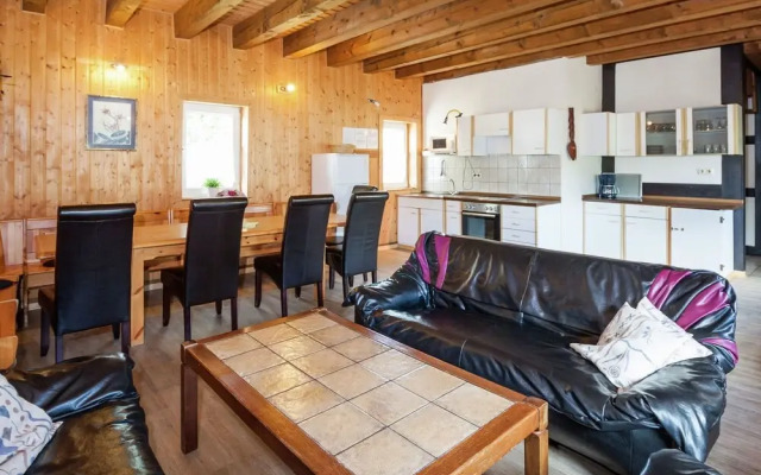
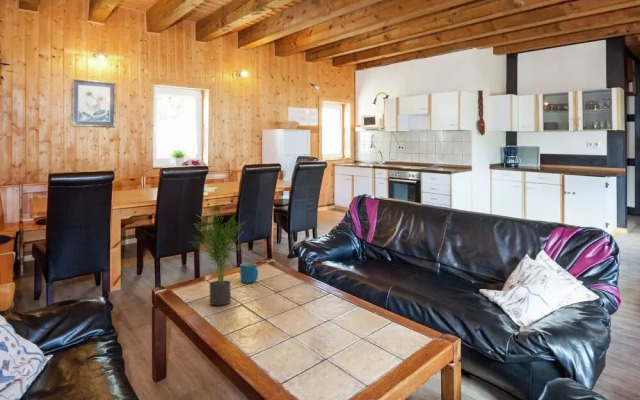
+ potted plant (221, 252)
+ mug (250, 273)
